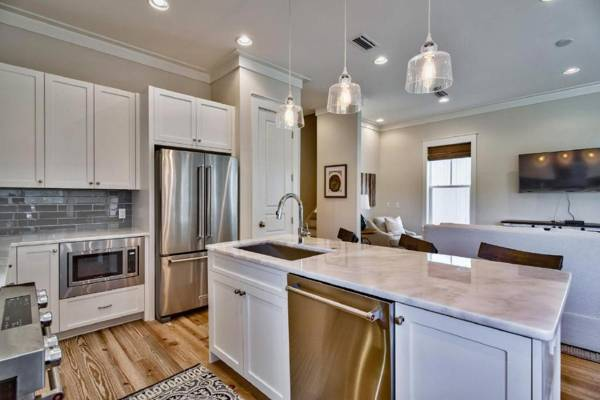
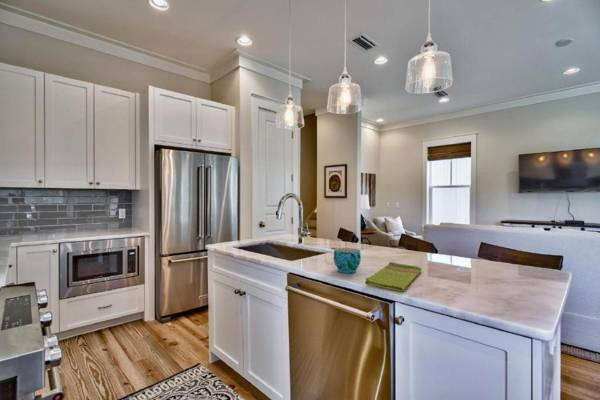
+ cup (348, 260)
+ dish towel (395, 274)
